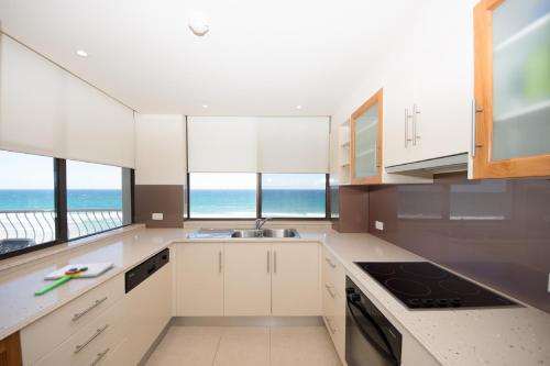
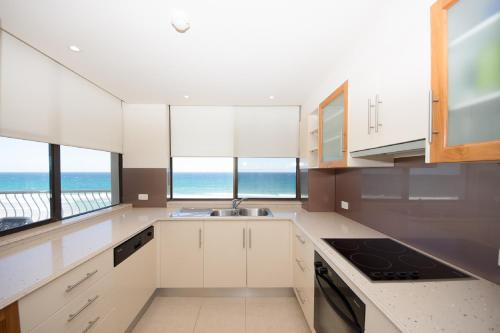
- chopping board (69, 276)
